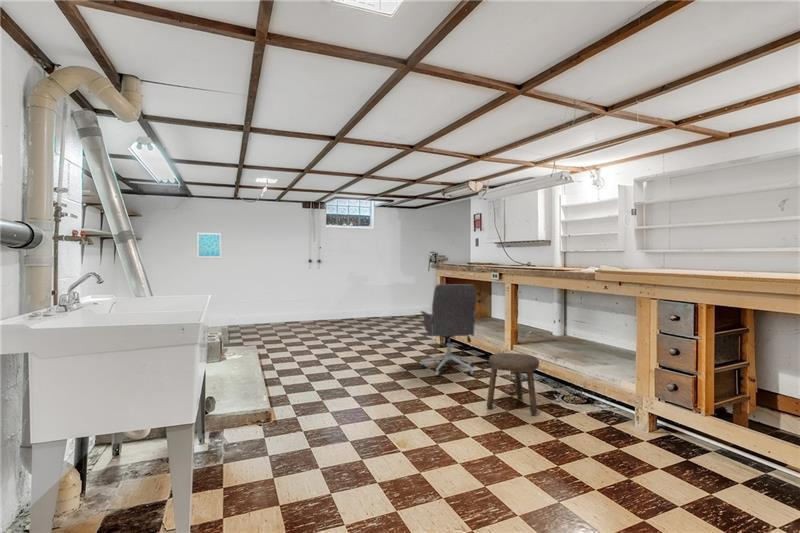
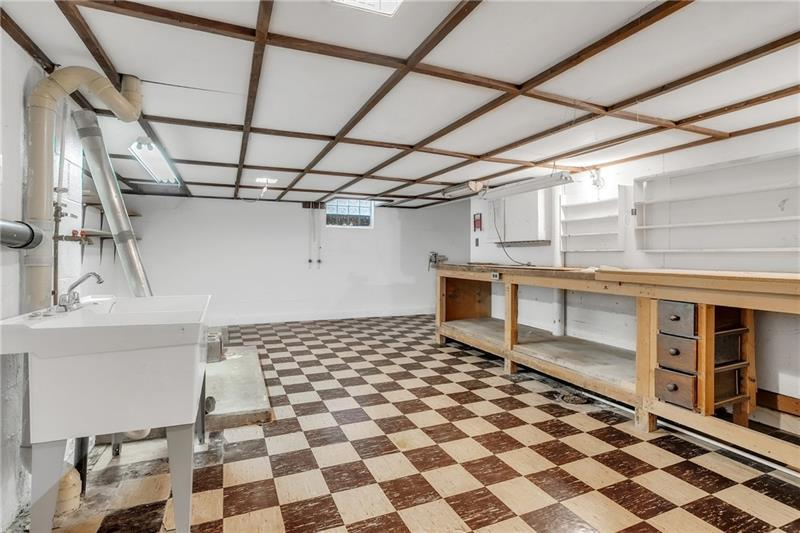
- office chair (449, 326)
- stool (516, 381)
- wall art (209, 245)
